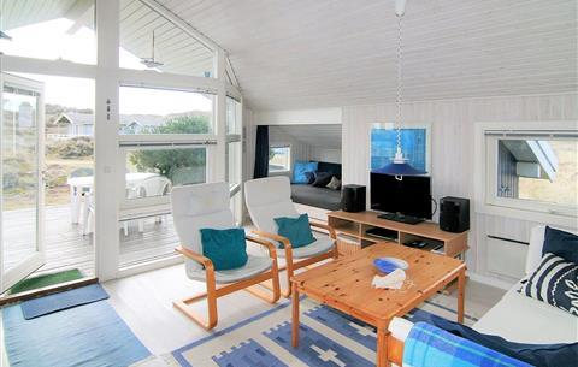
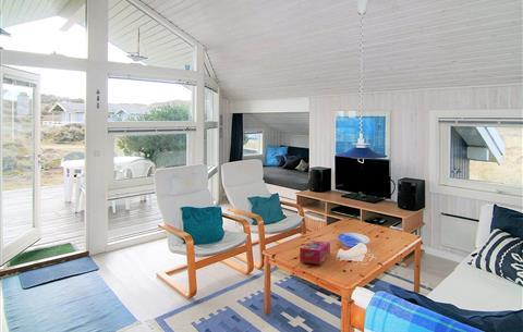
+ tissue box (315, 251)
